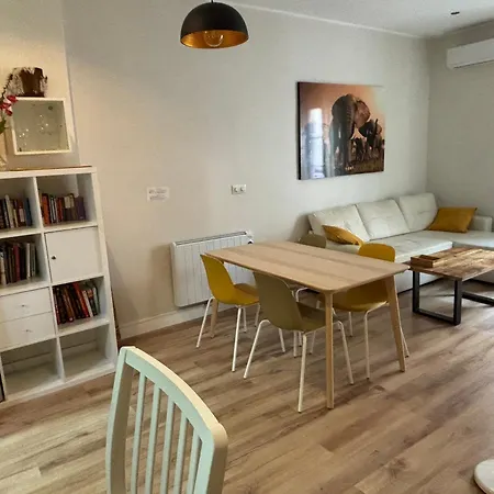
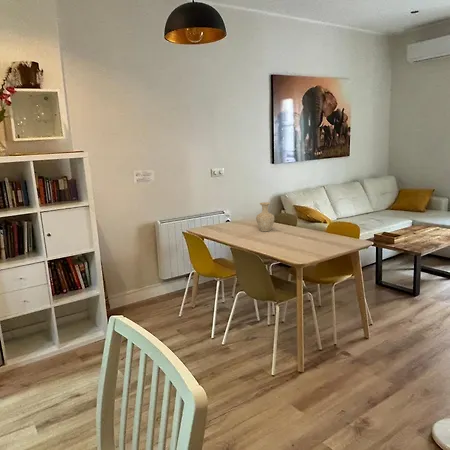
+ vase (265, 216)
